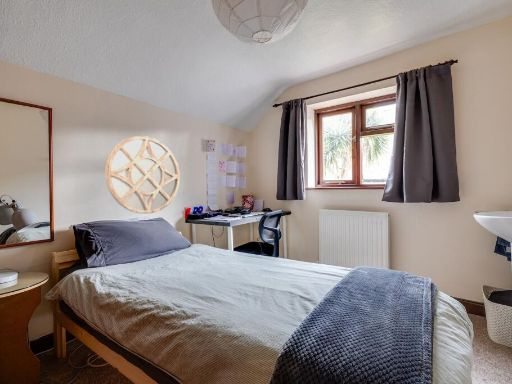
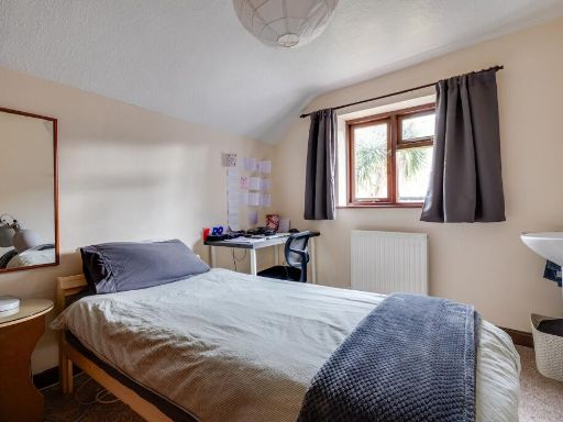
- mirror (146, 175)
